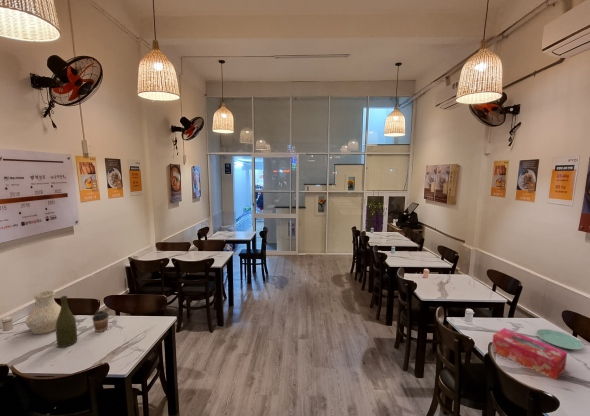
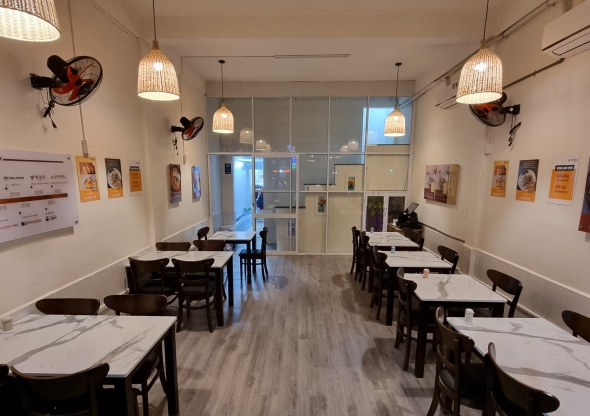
- bottle (65, 320)
- tissue box (527, 351)
- plate (558, 340)
- vase (45, 311)
- coffee cup (100, 321)
